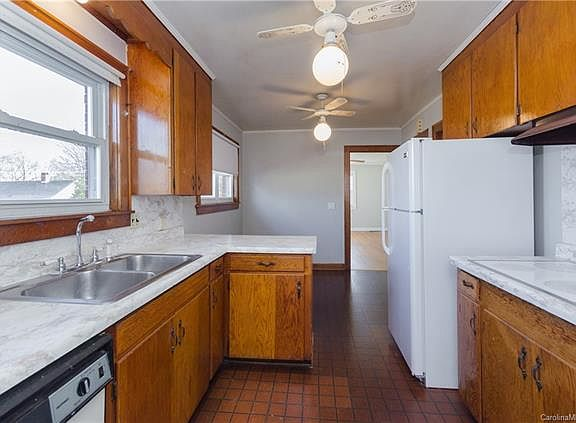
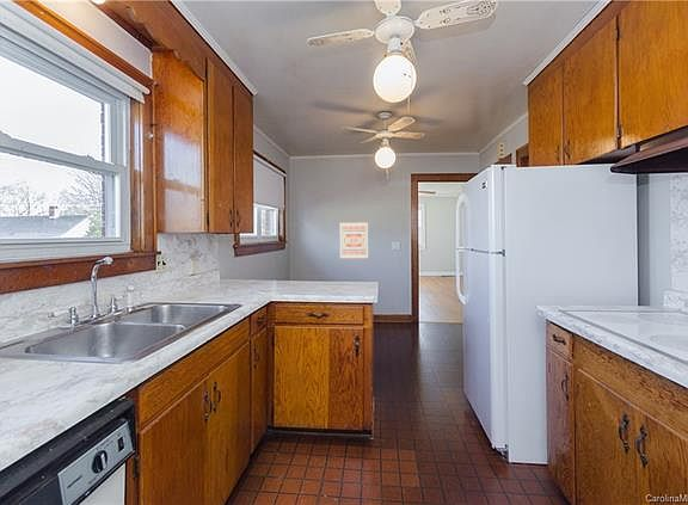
+ wall art (354, 240)
